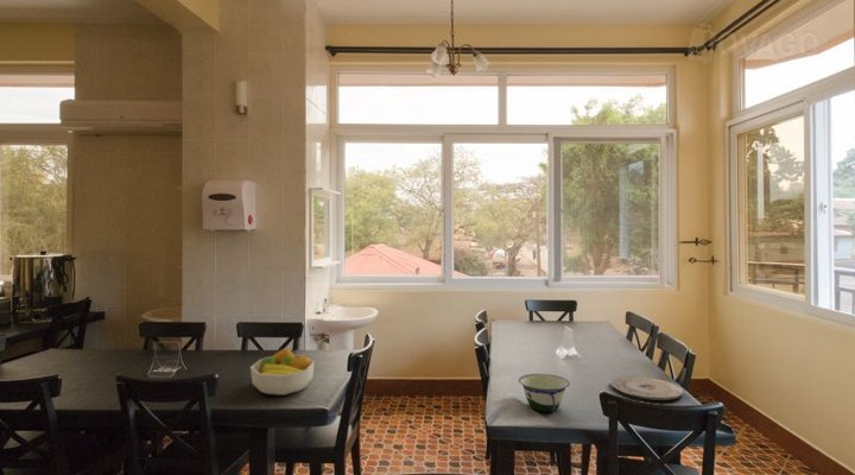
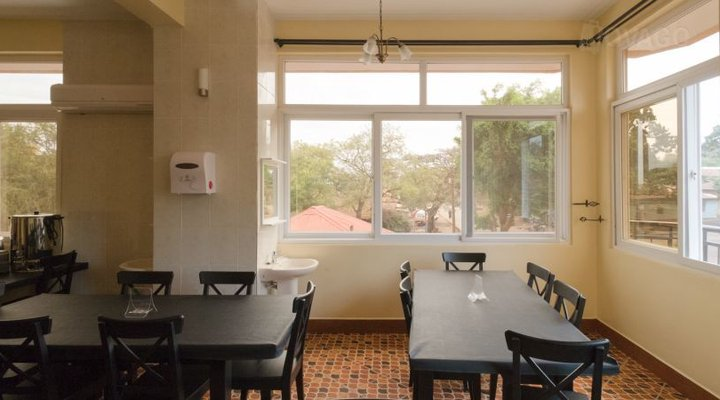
- plate (646, 387)
- fruit bowl (283, 369)
- bowl (544, 394)
